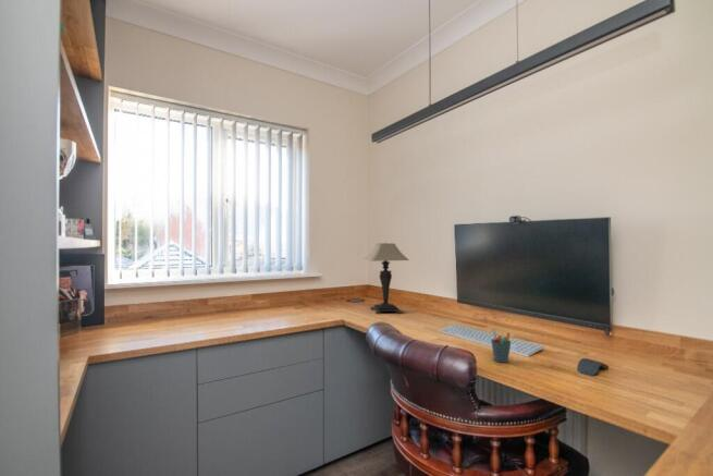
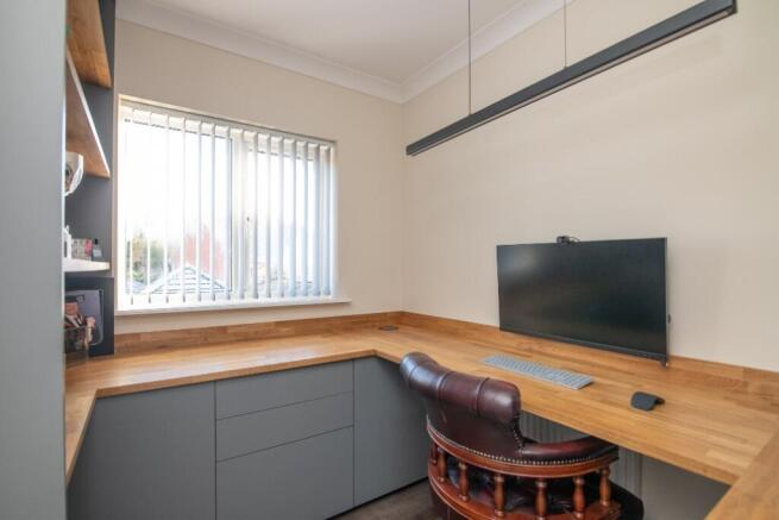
- table lamp (385, 277)
- pen holder (501, 345)
